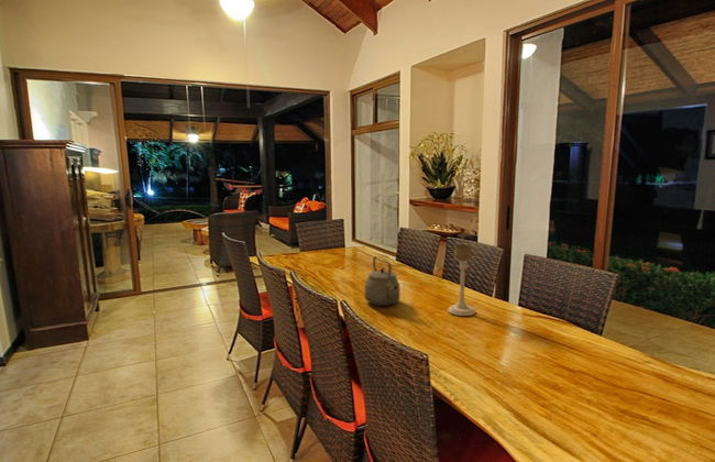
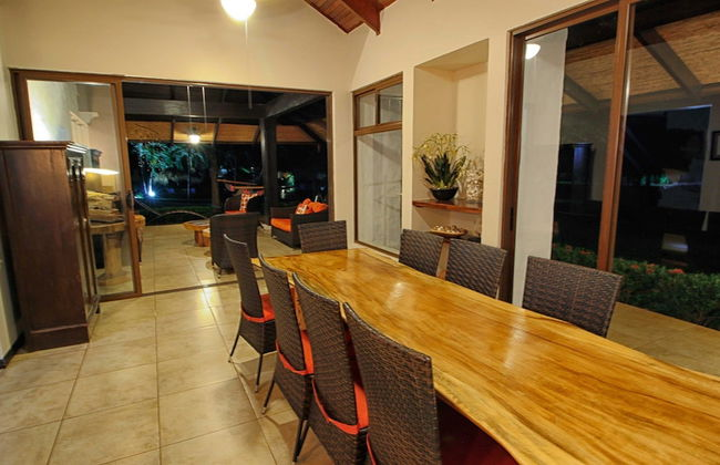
- tea kettle (384, 282)
- candle holder (462, 278)
